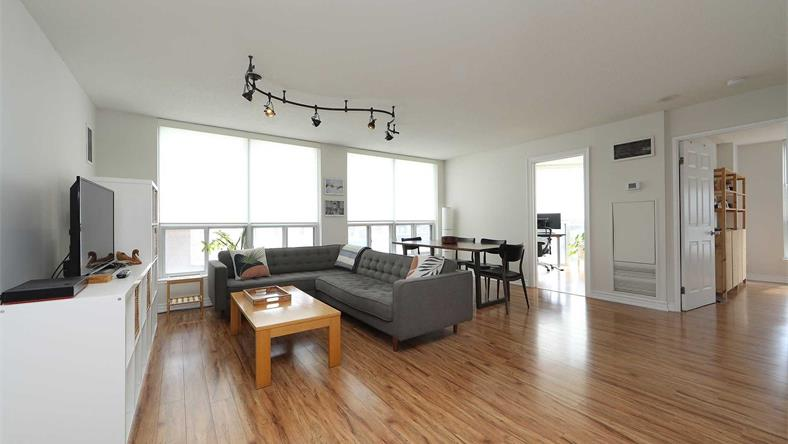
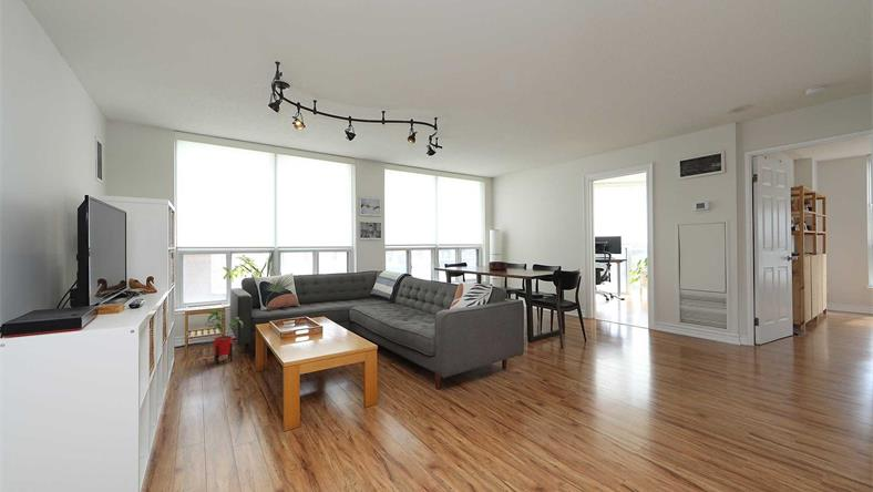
+ house plant (219, 335)
